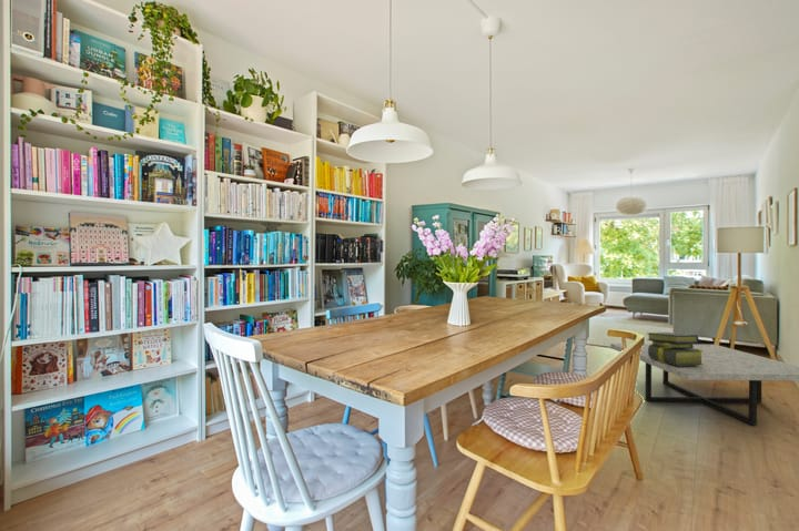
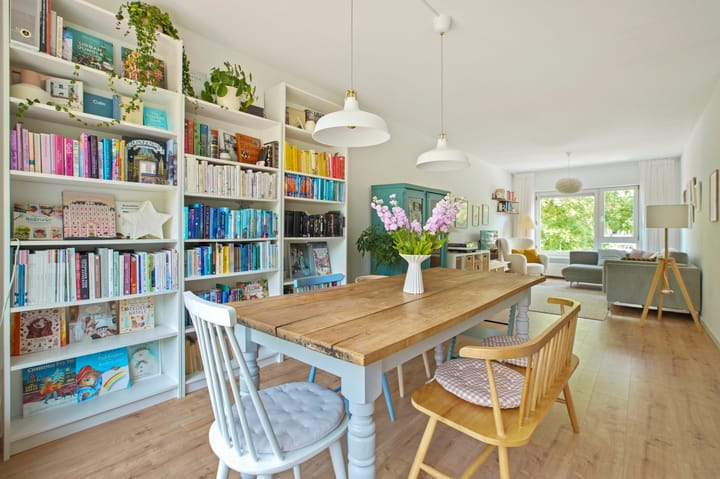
- stack of books (671, 347)
- coffee table (702, 379)
